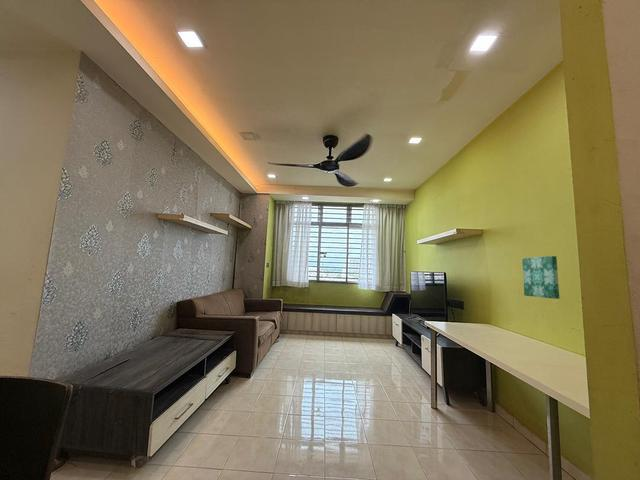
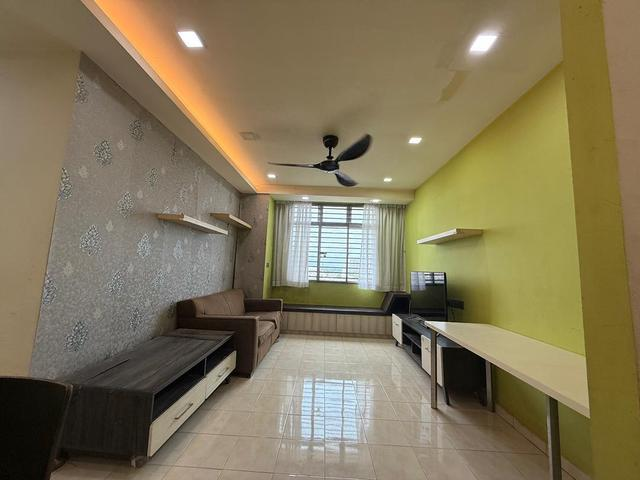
- wall art (539, 277)
